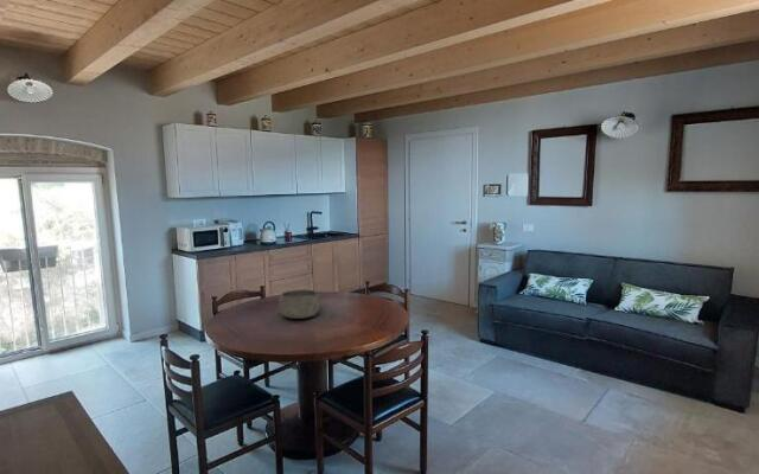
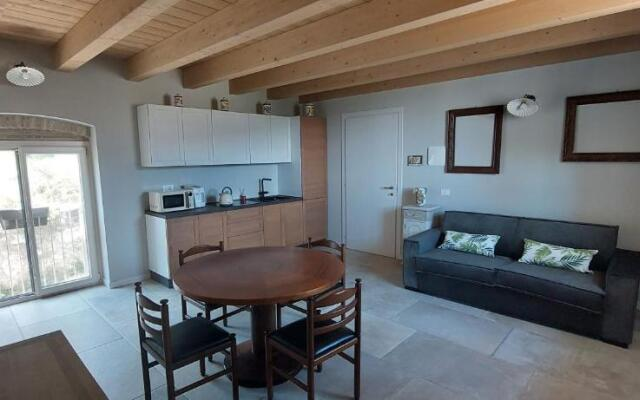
- bowl (299, 305)
